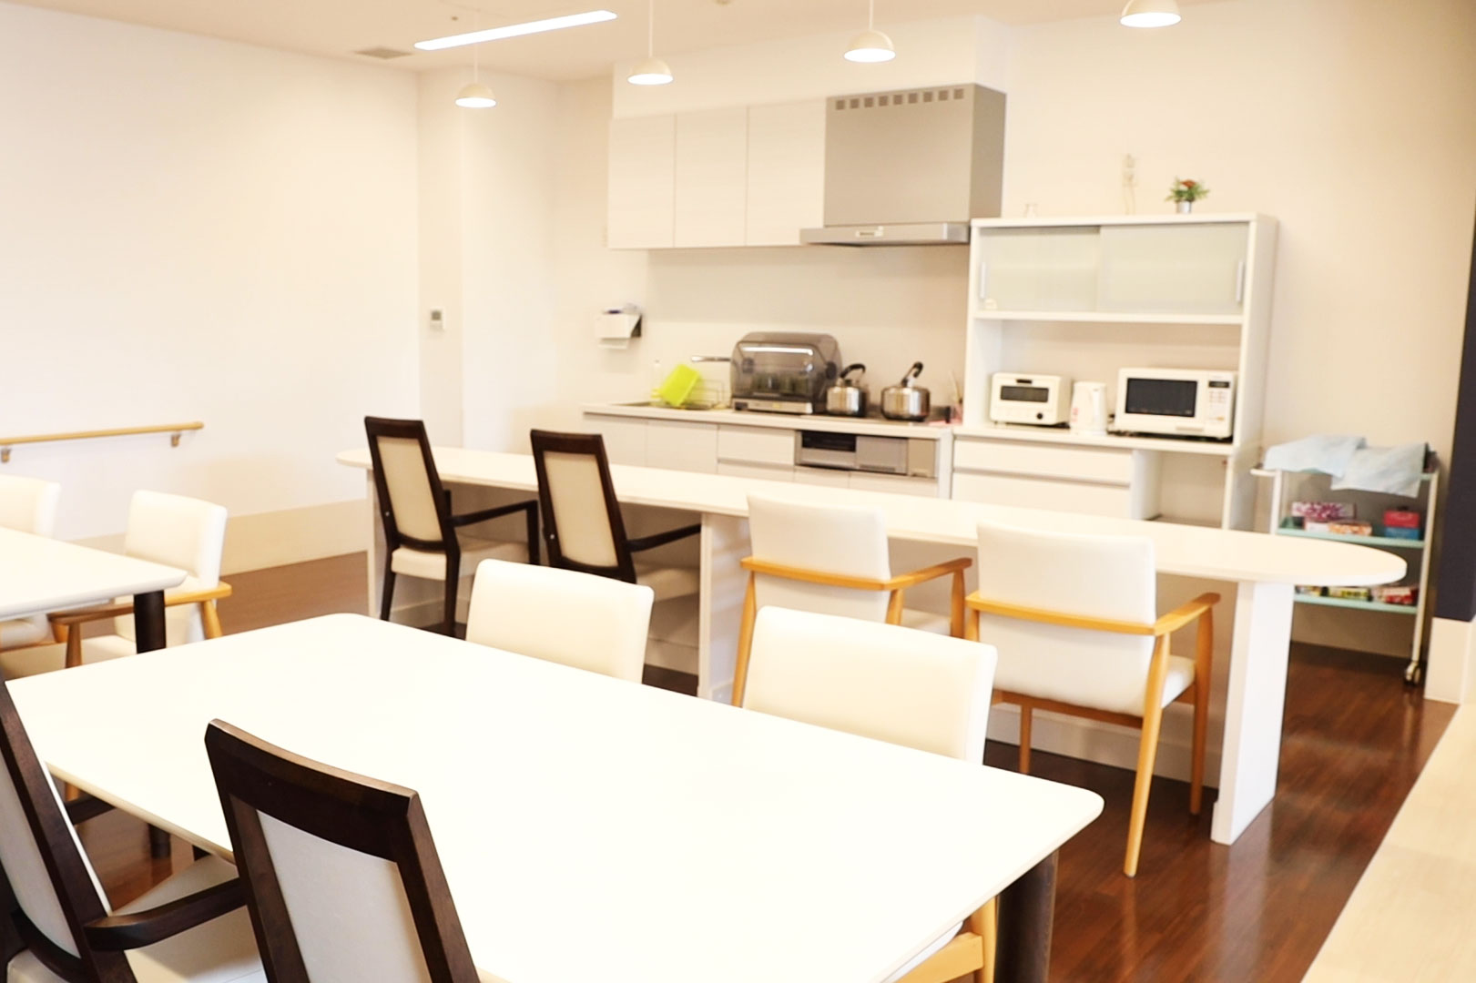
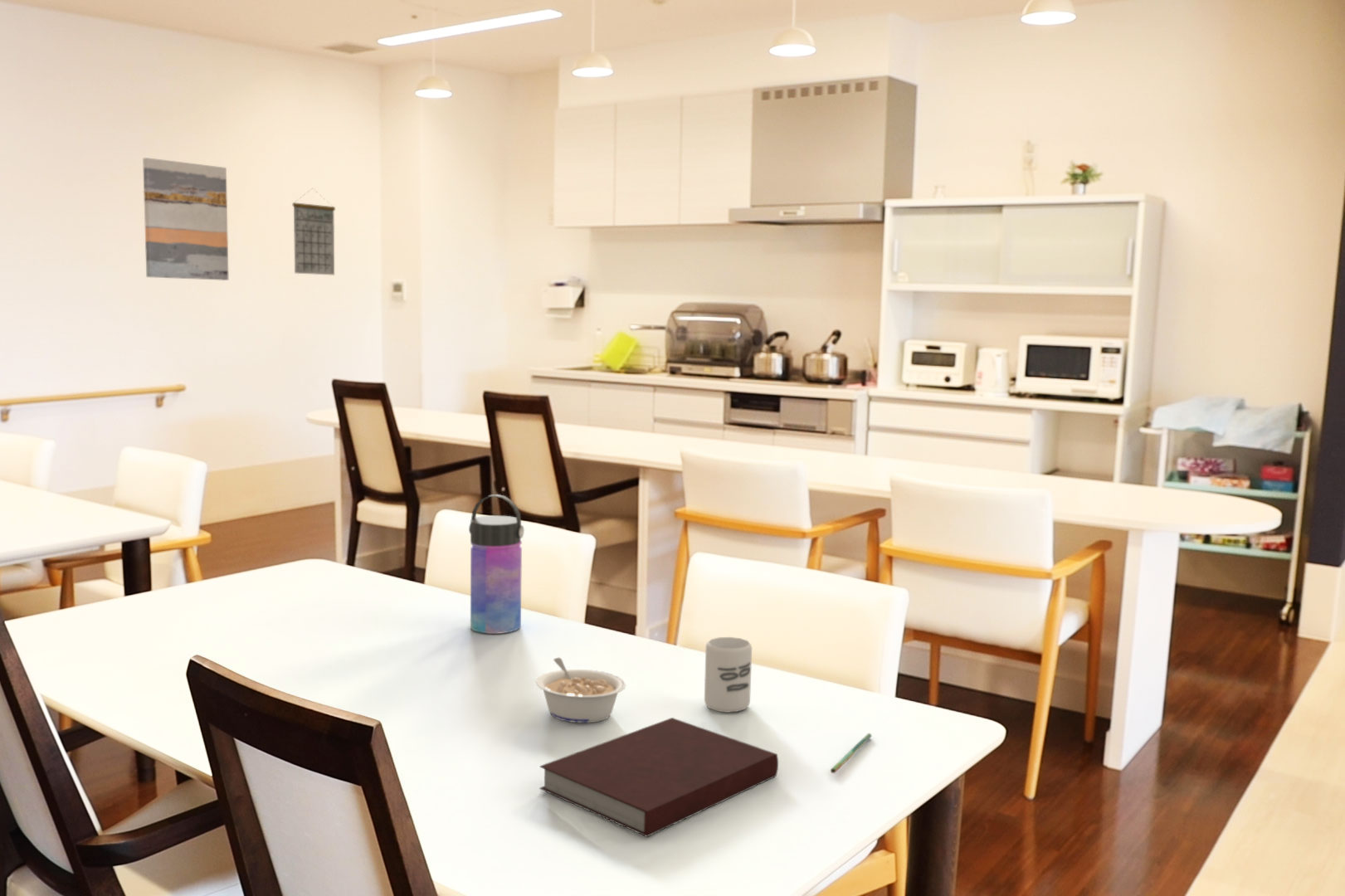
+ notebook (660, 771)
+ pen (851, 752)
+ water bottle (496, 561)
+ legume (577, 694)
+ cup (728, 674)
+ calendar (314, 231)
+ wall art (187, 221)
